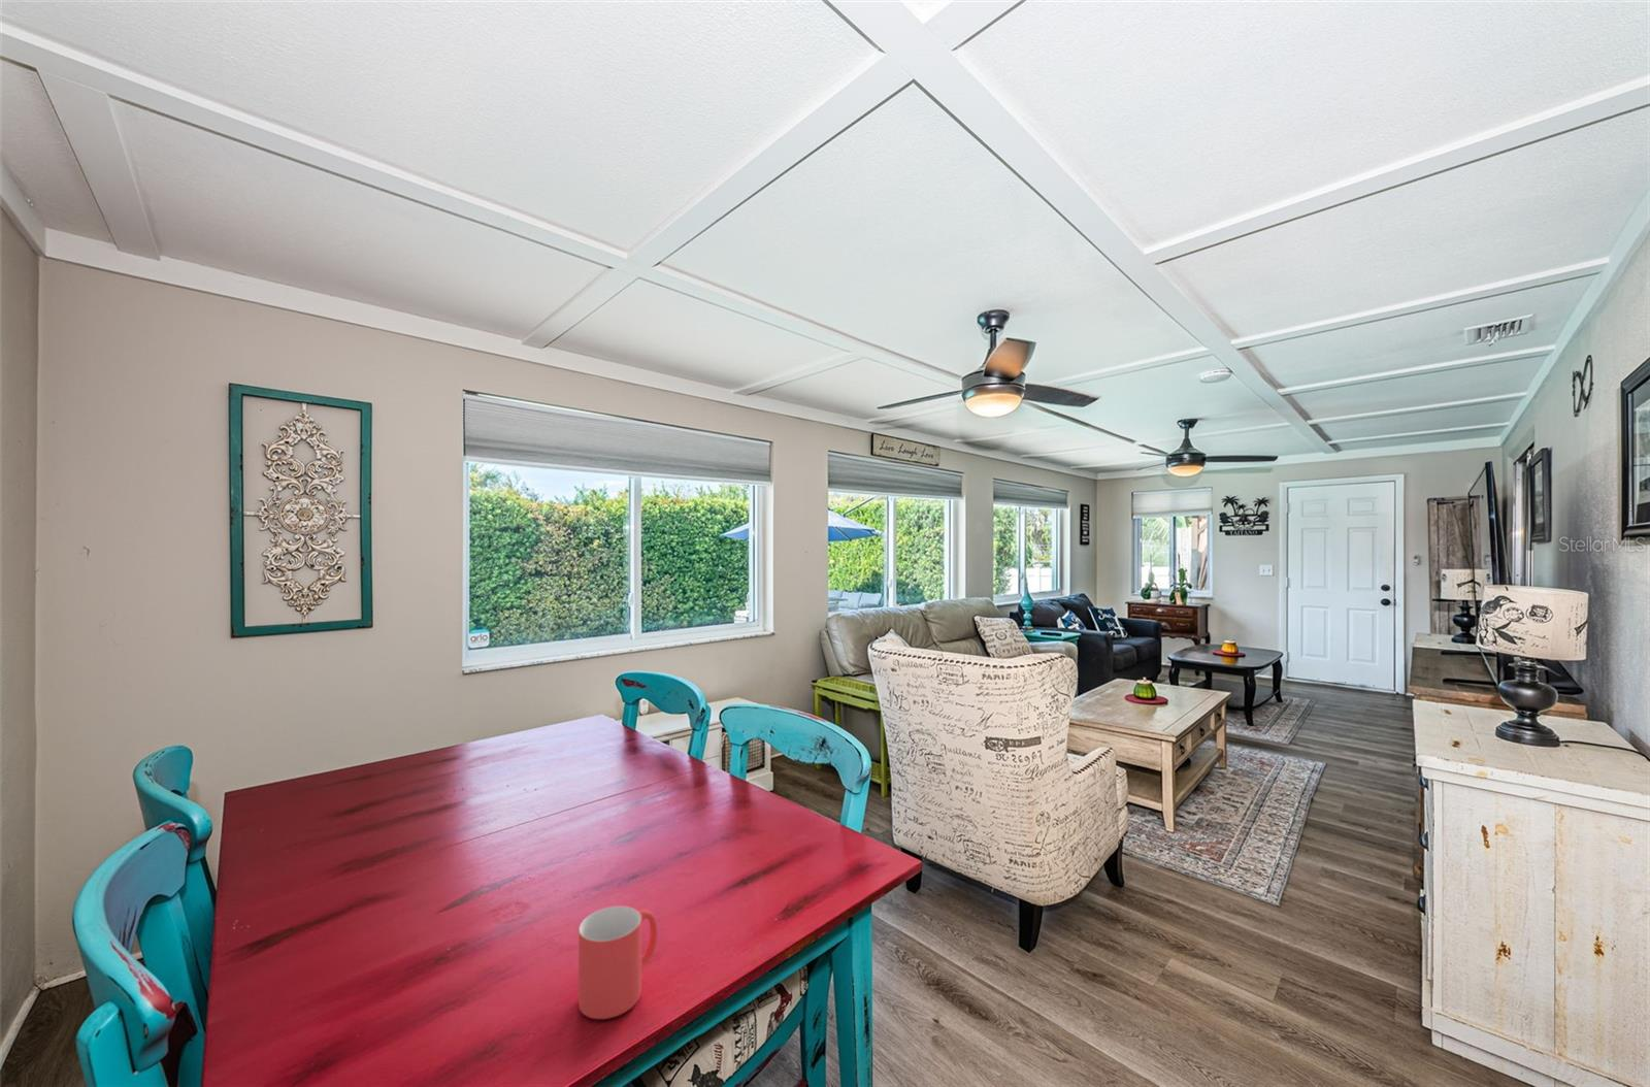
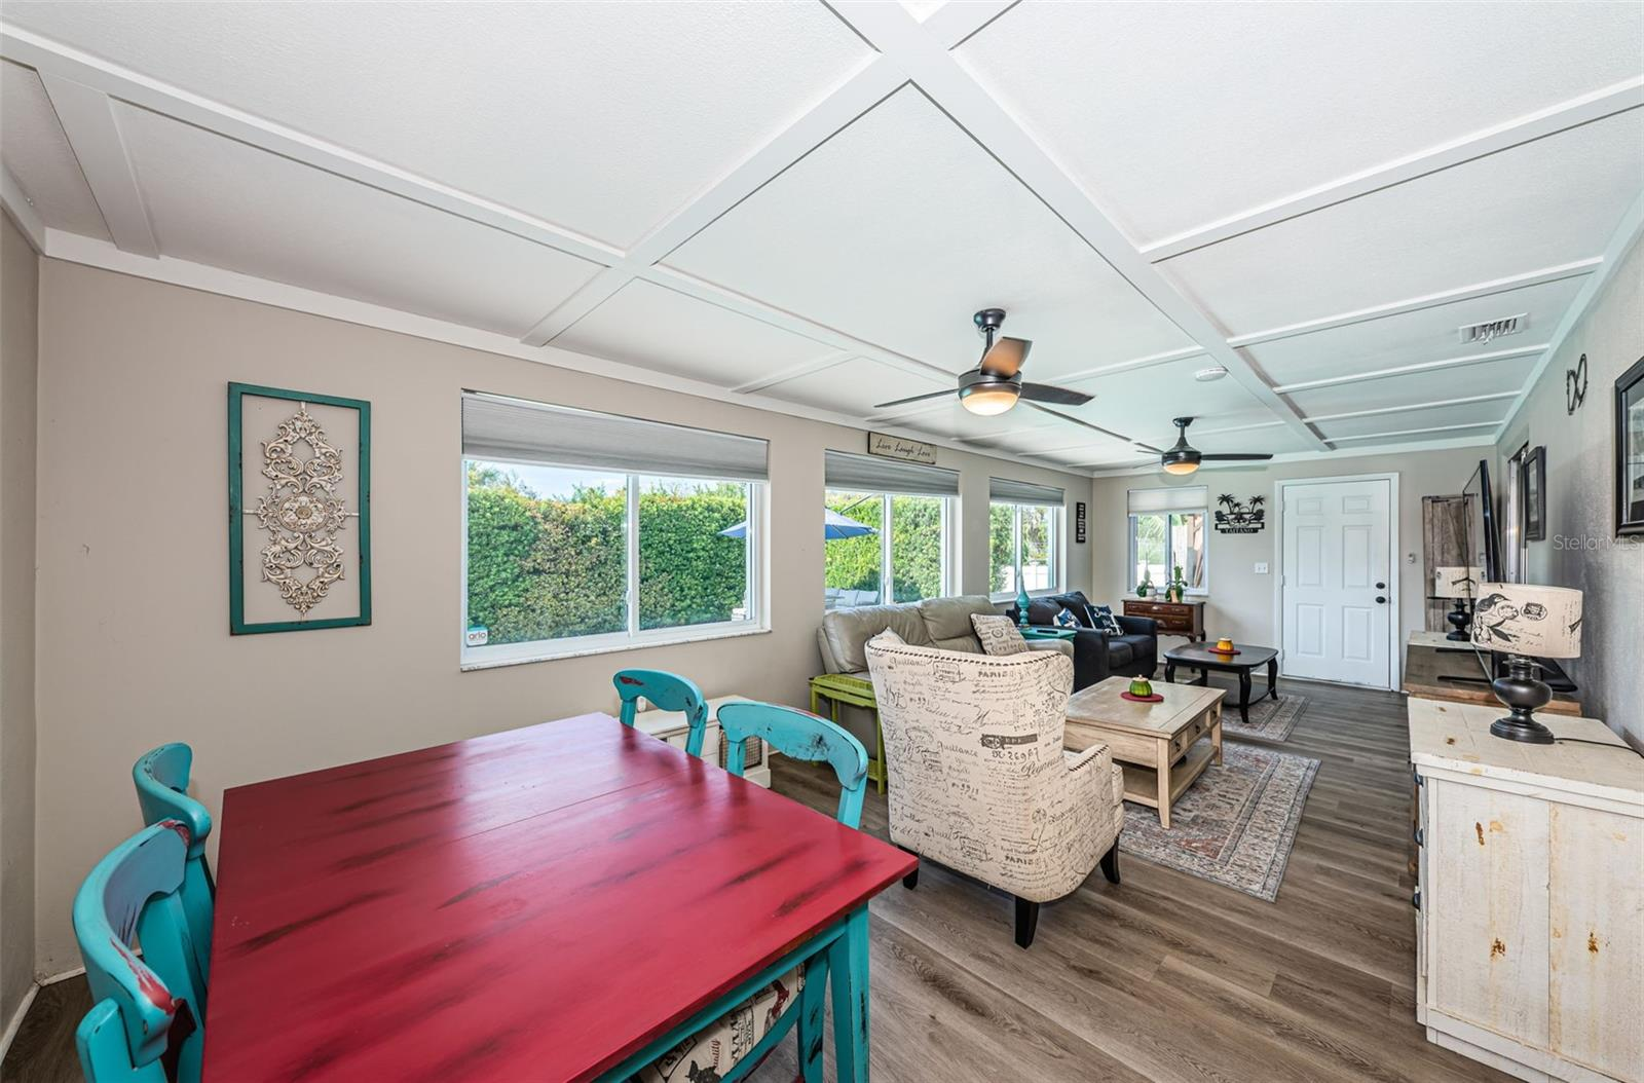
- mug (621, 954)
